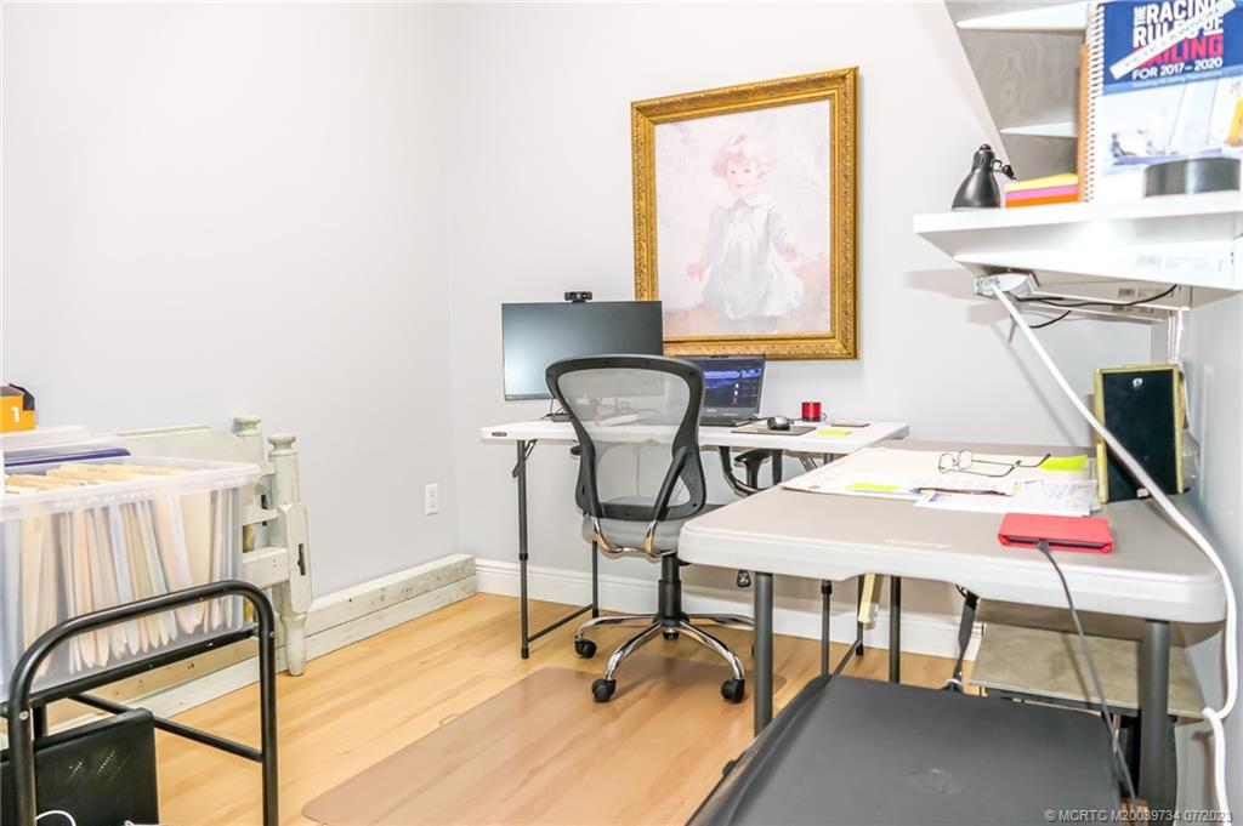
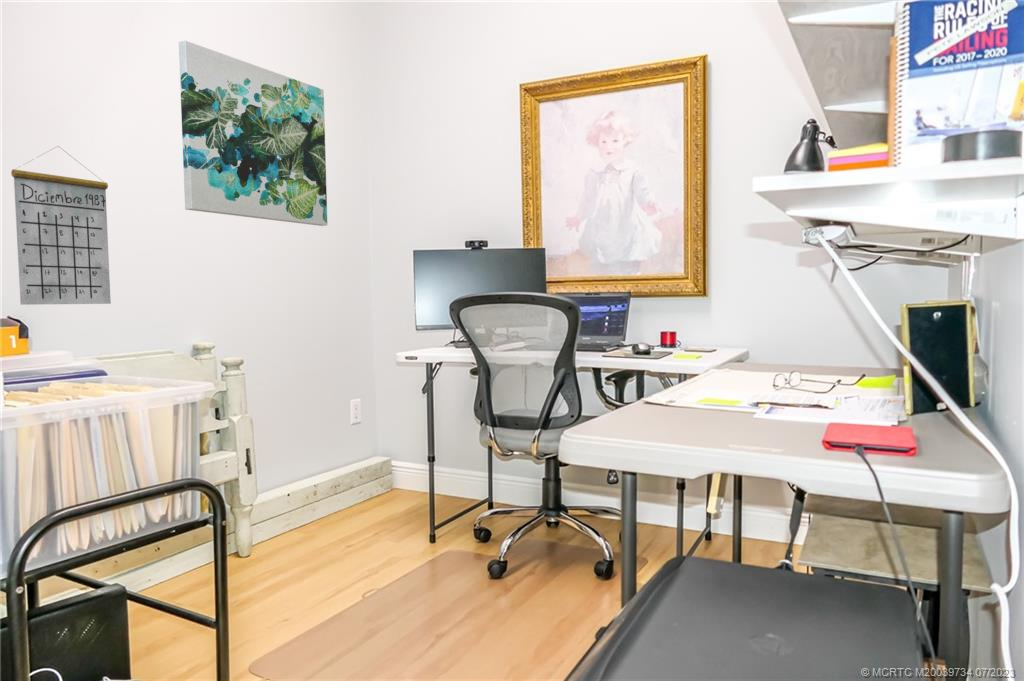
+ wall art (260, 143)
+ calendar (64, 225)
